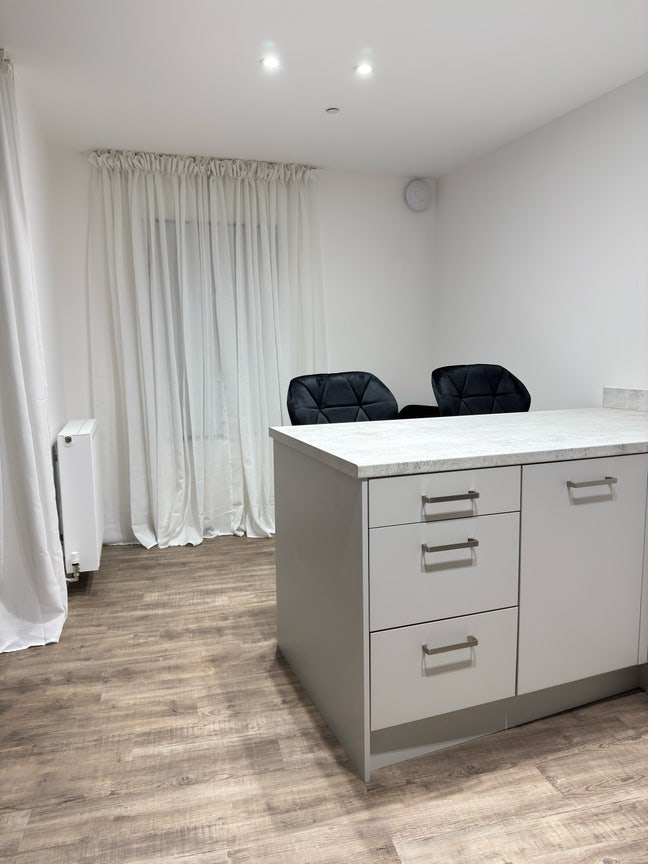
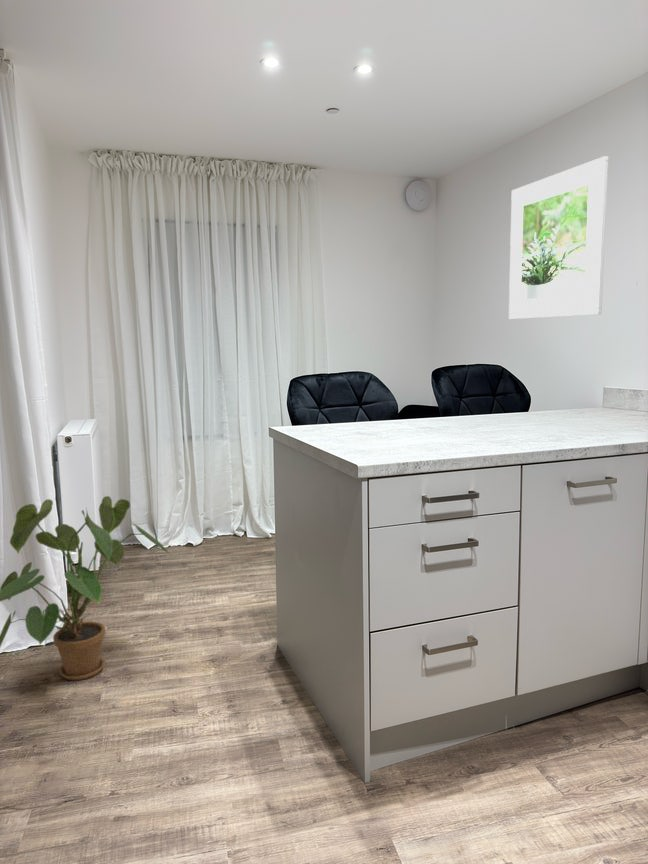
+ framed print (552, 247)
+ house plant (81, 581)
